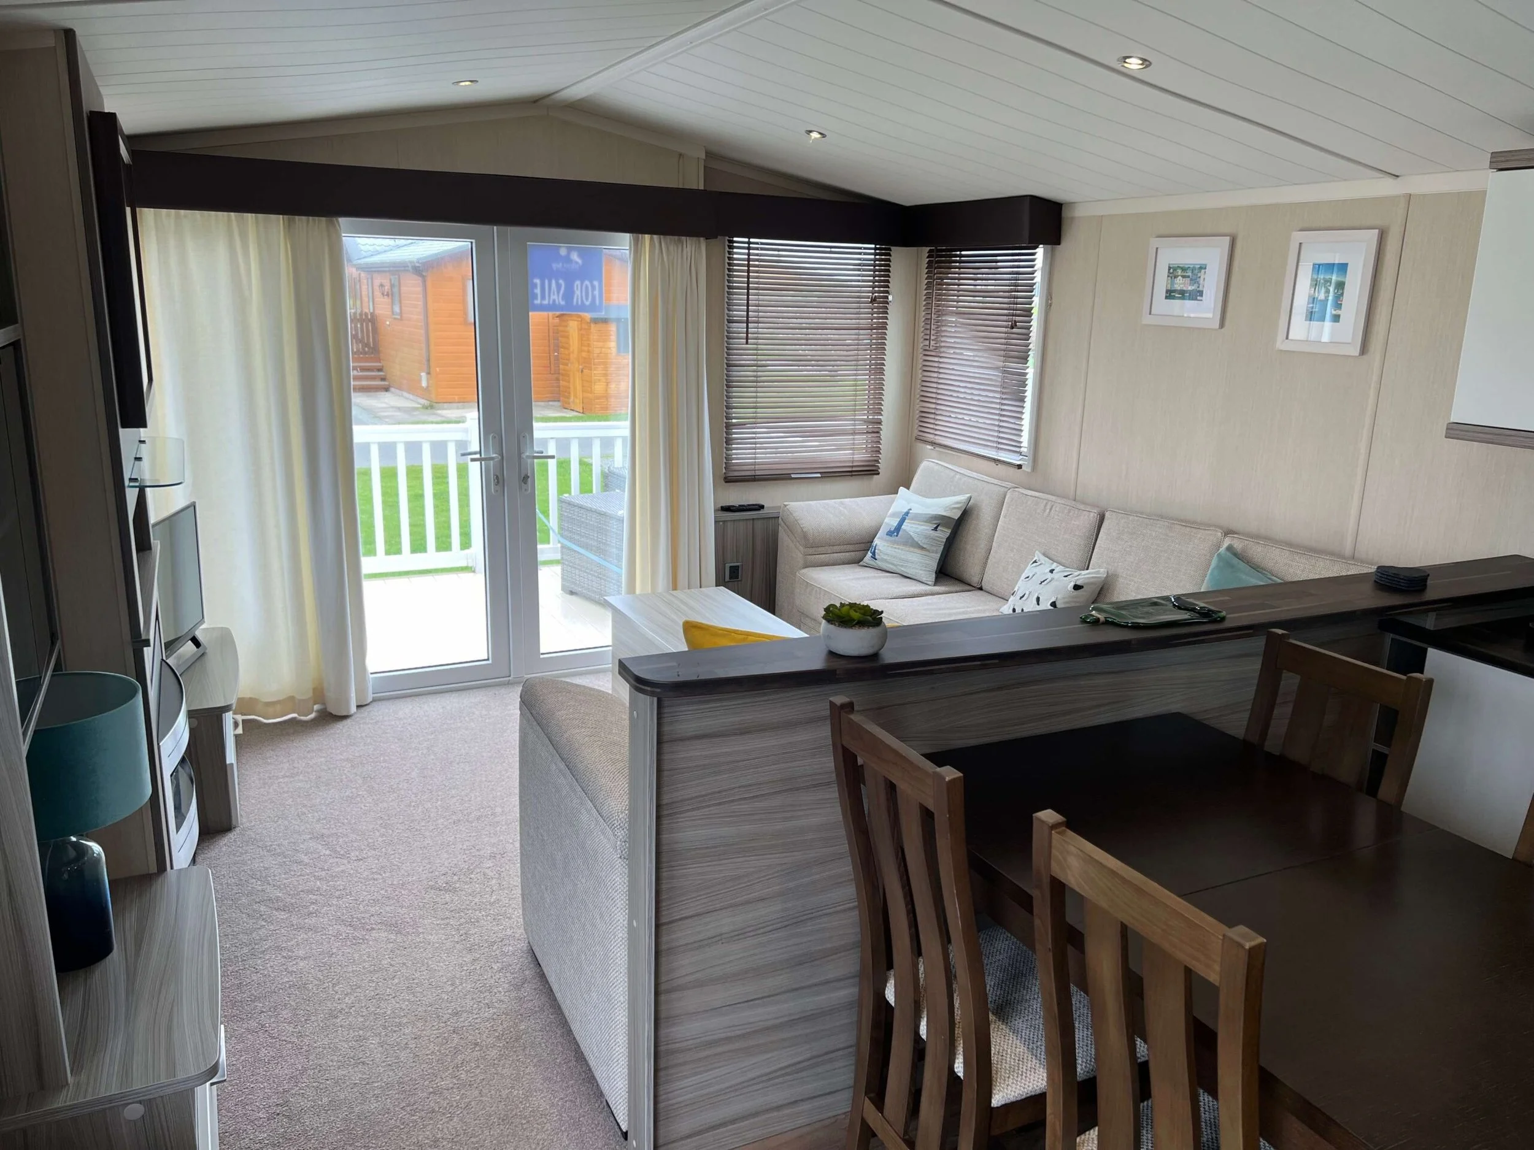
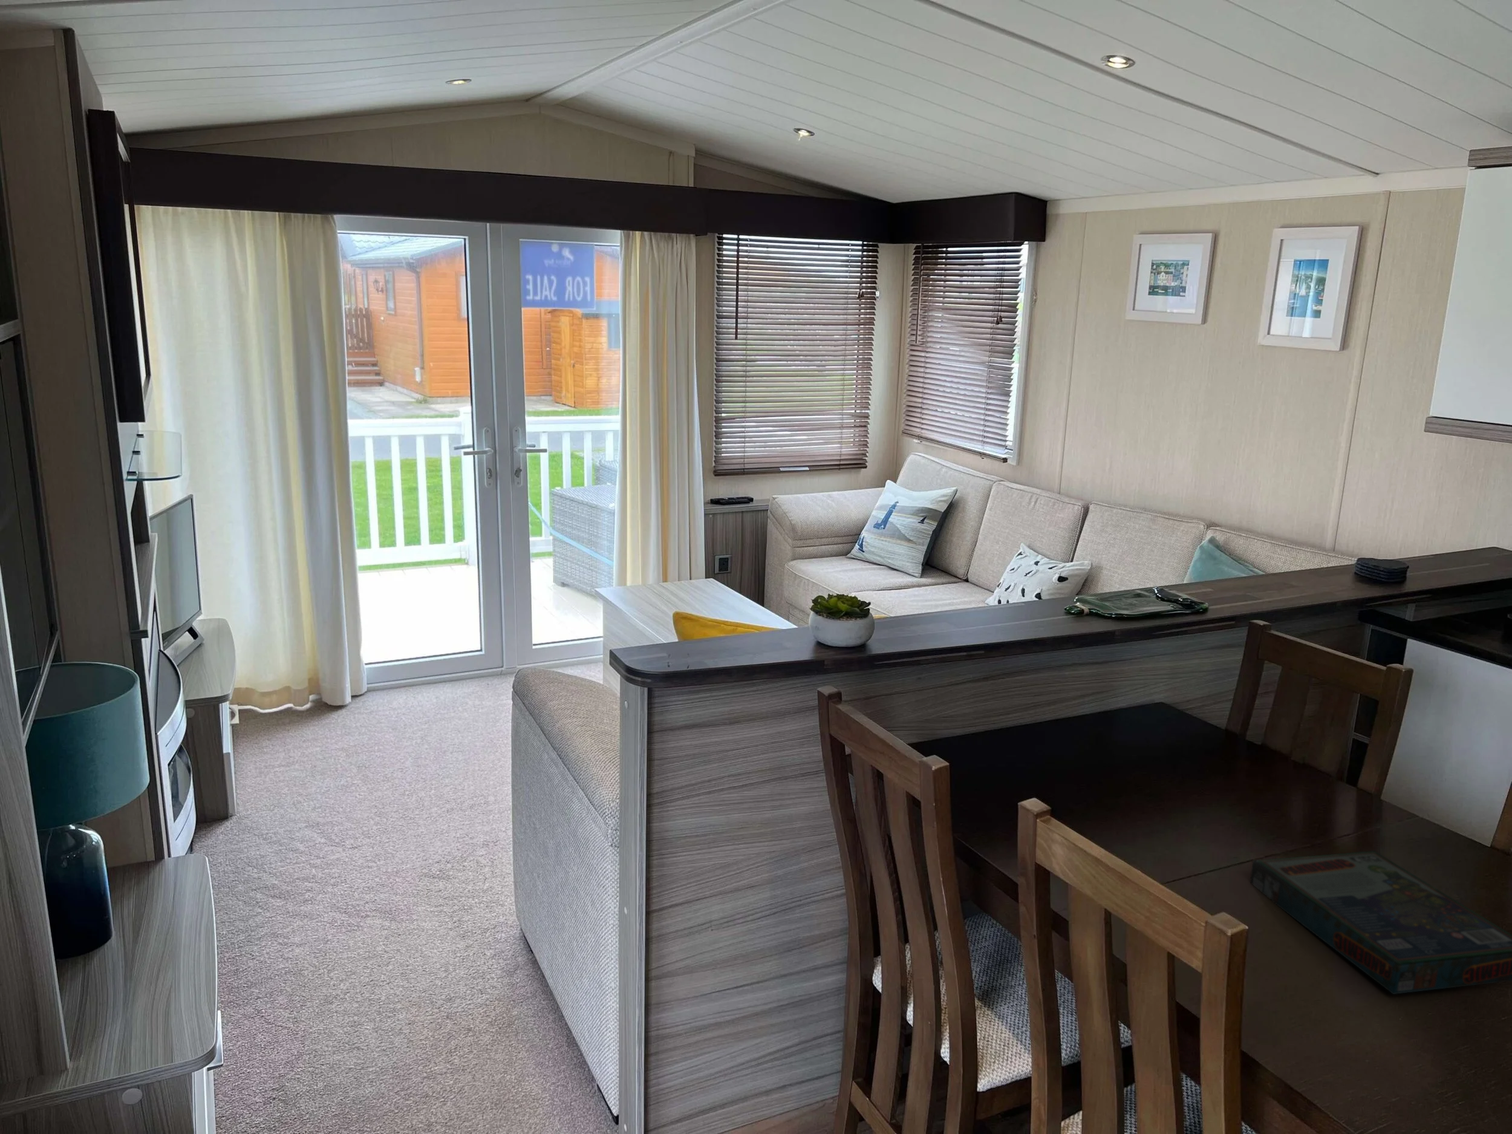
+ board game (1382, 915)
